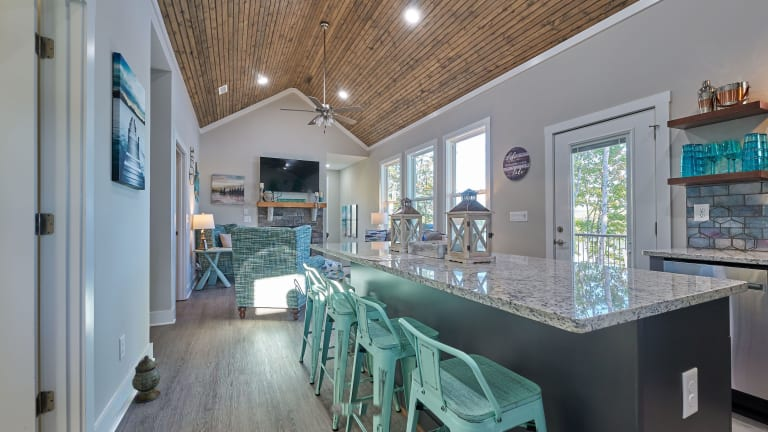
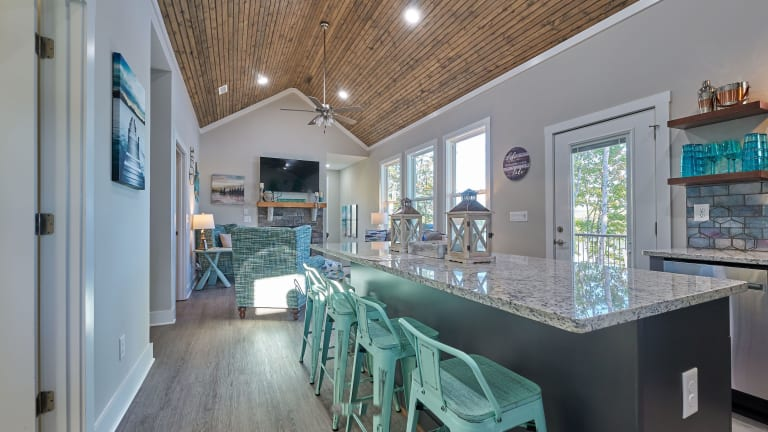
- lantern (146, 376)
